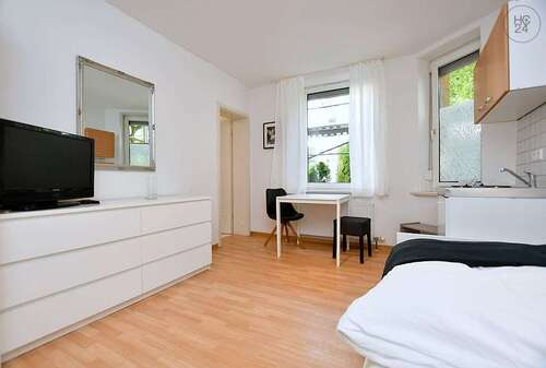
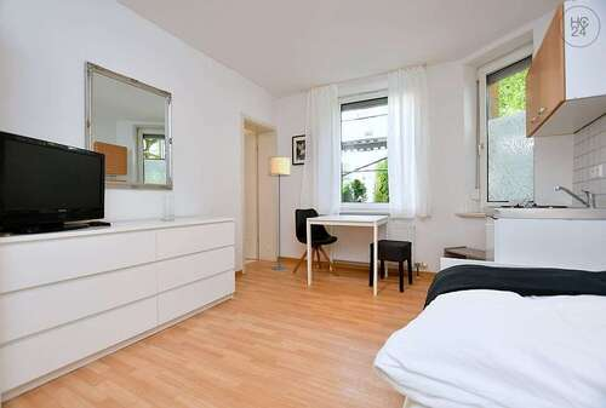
+ floor lamp (279, 213)
